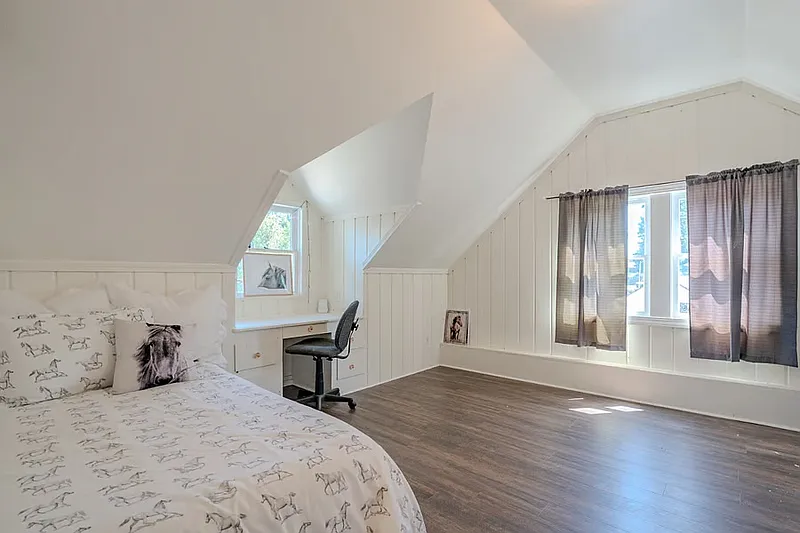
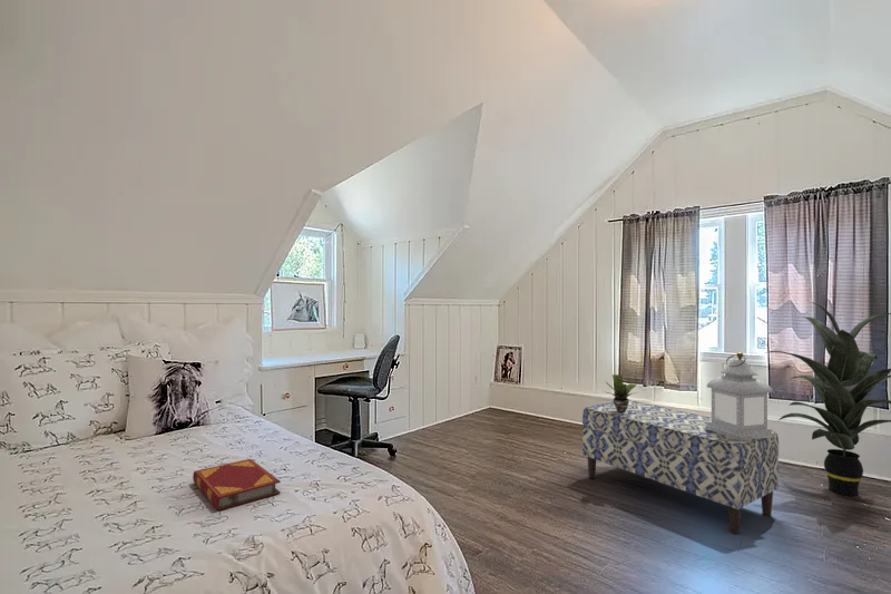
+ bench (670, 456)
+ hardback book (235, 481)
+ potted plant (620, 395)
+ lantern (738, 392)
+ indoor plant (834, 395)
